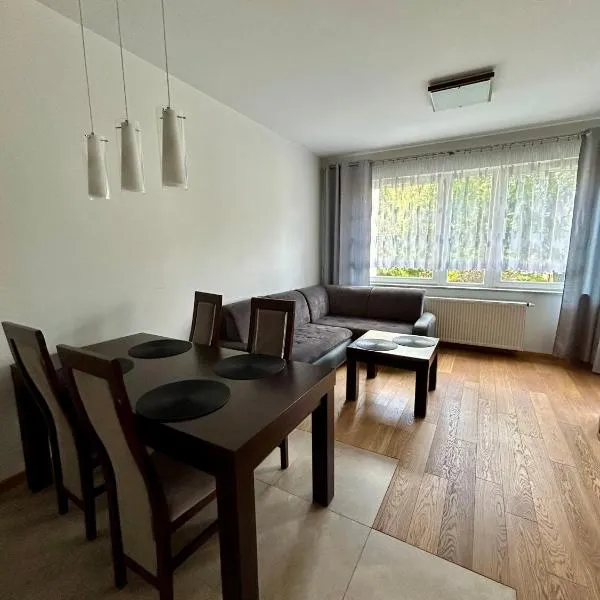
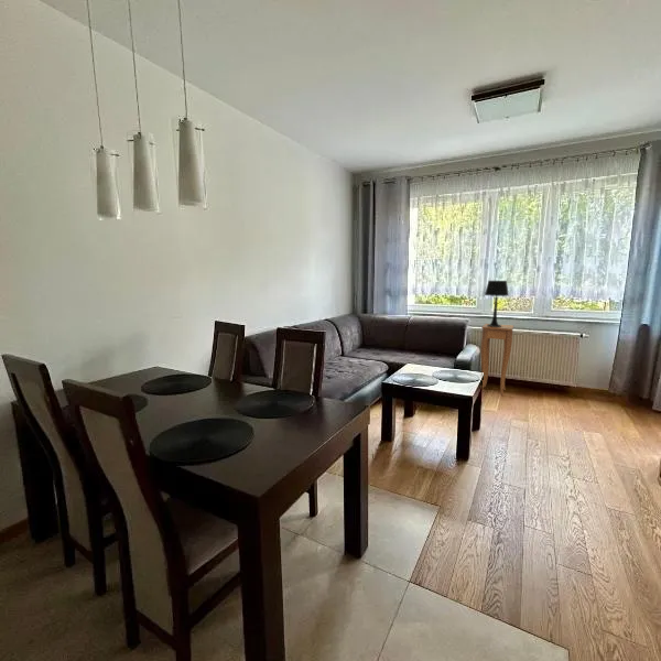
+ side table (488, 358)
+ table lamp (496, 303)
